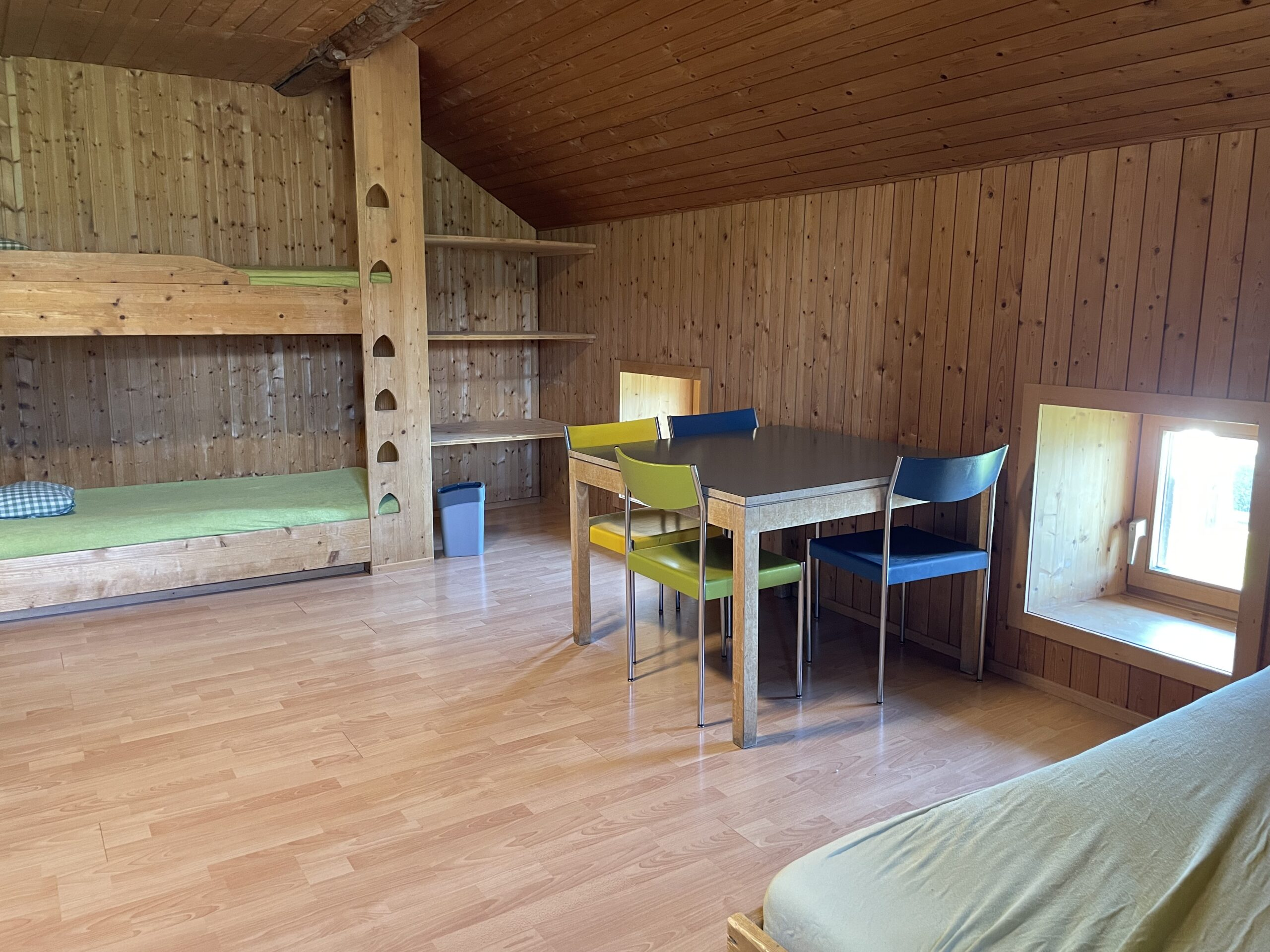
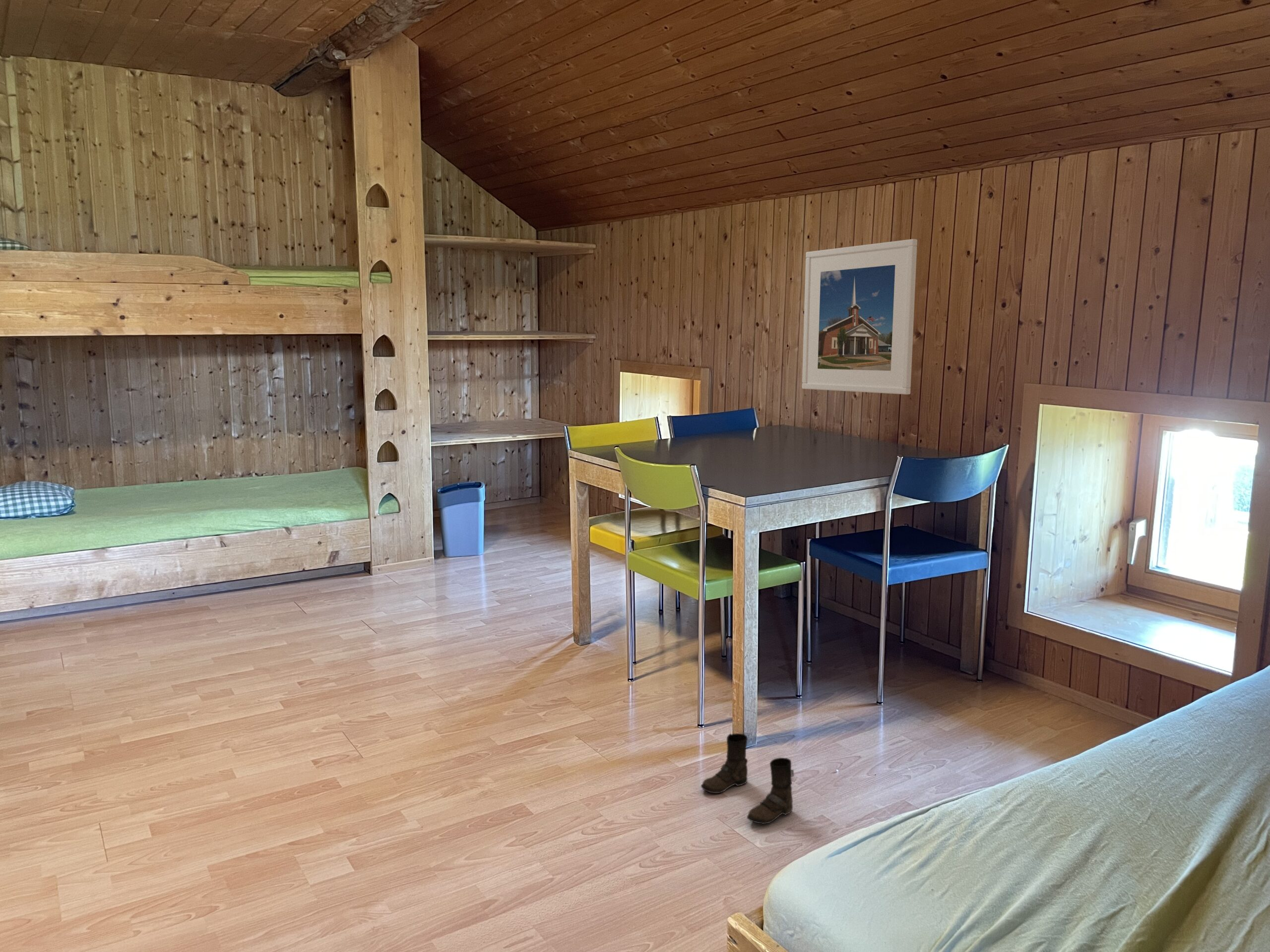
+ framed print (855, 319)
+ boots (747, 777)
